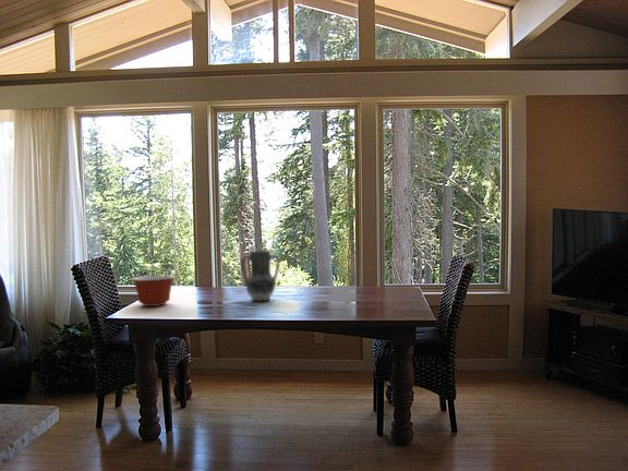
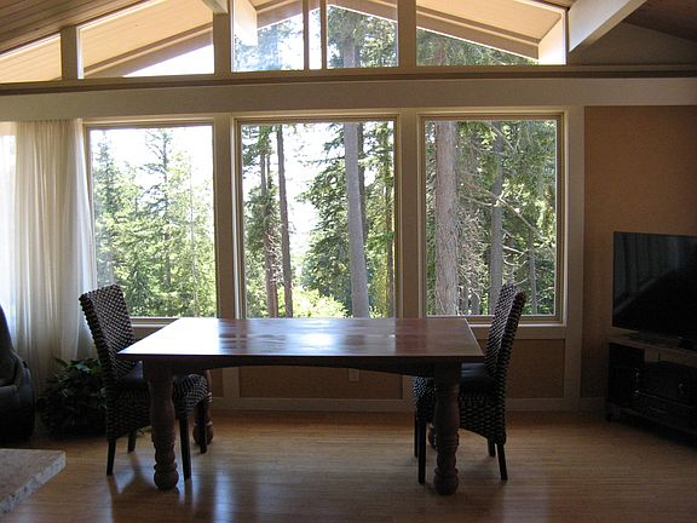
- vase (261, 275)
- mixing bowl (154, 291)
